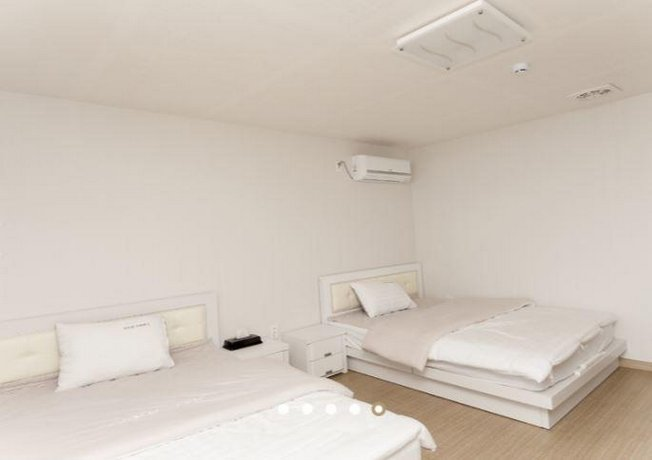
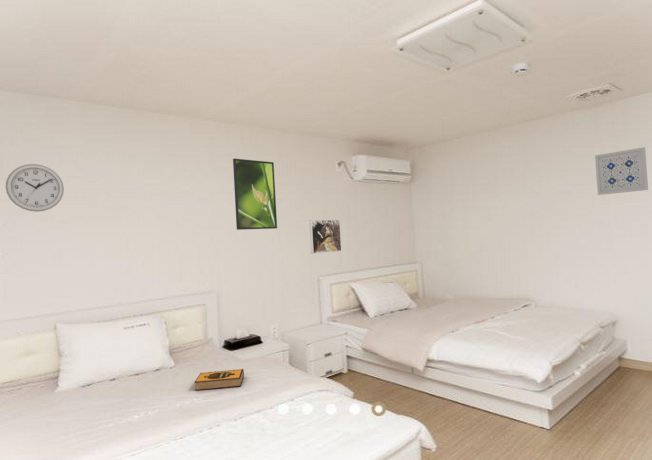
+ wall clock (35, 187)
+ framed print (255, 194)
+ hardback book (220, 378)
+ wall art (620, 172)
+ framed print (325, 236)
